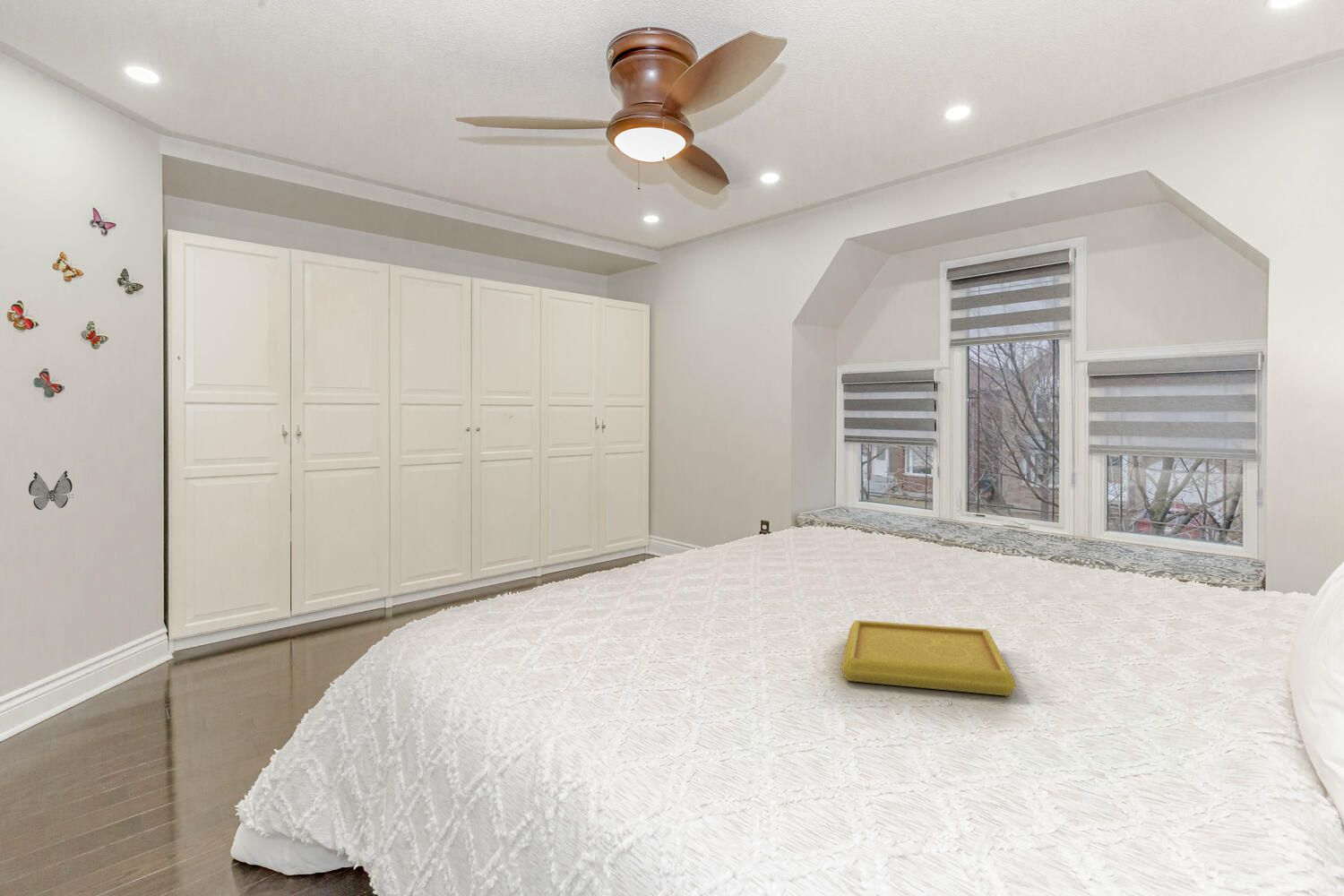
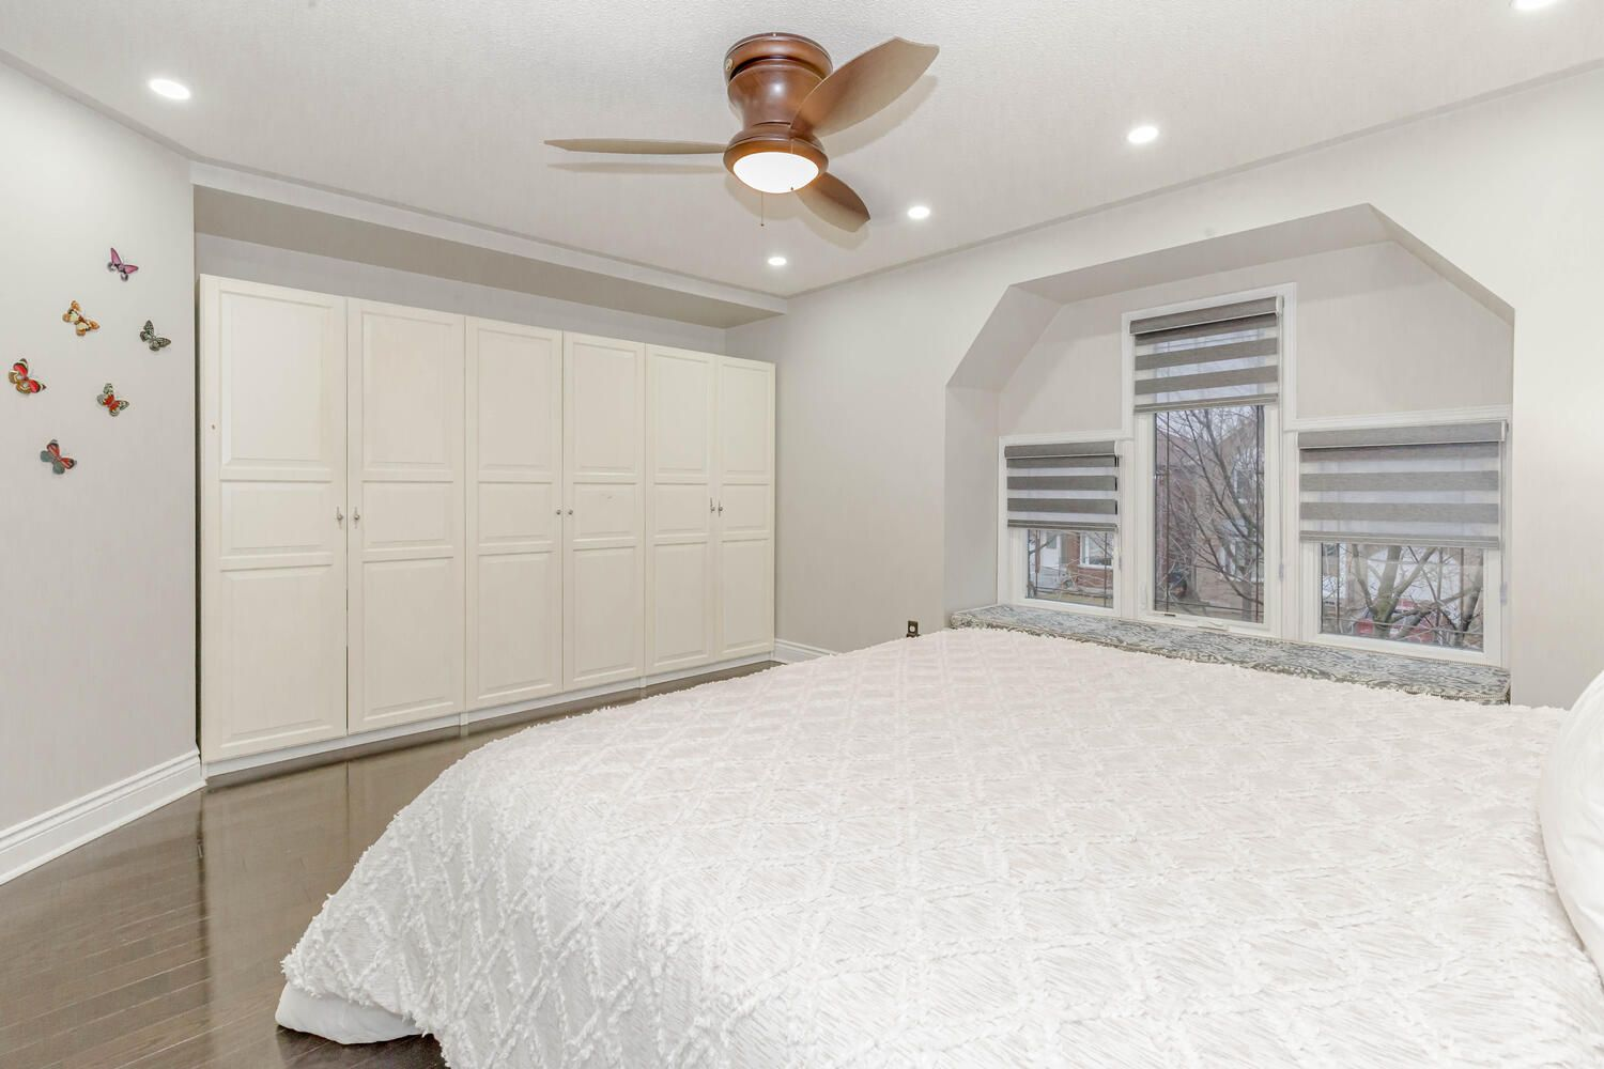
- decorative butterfly (55, 490)
- serving tray (922, 653)
